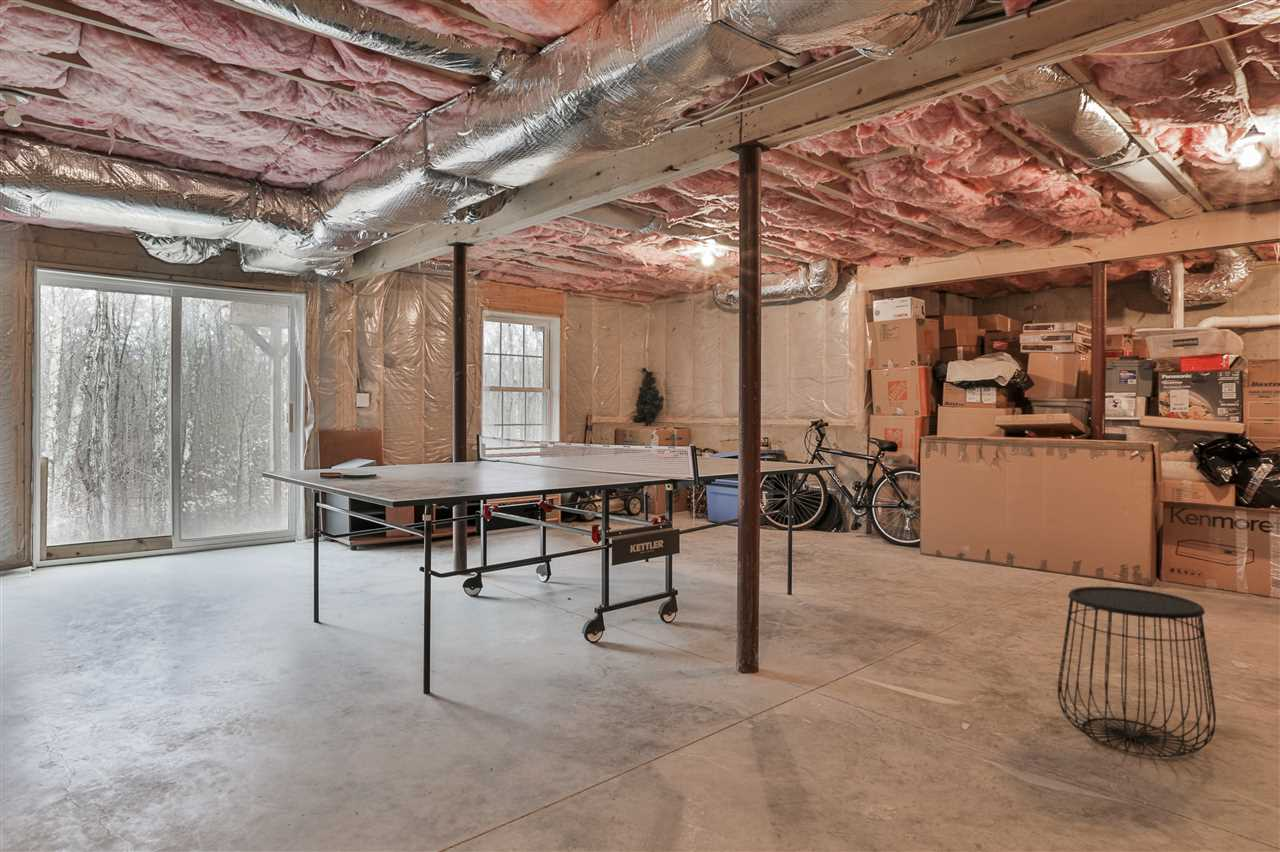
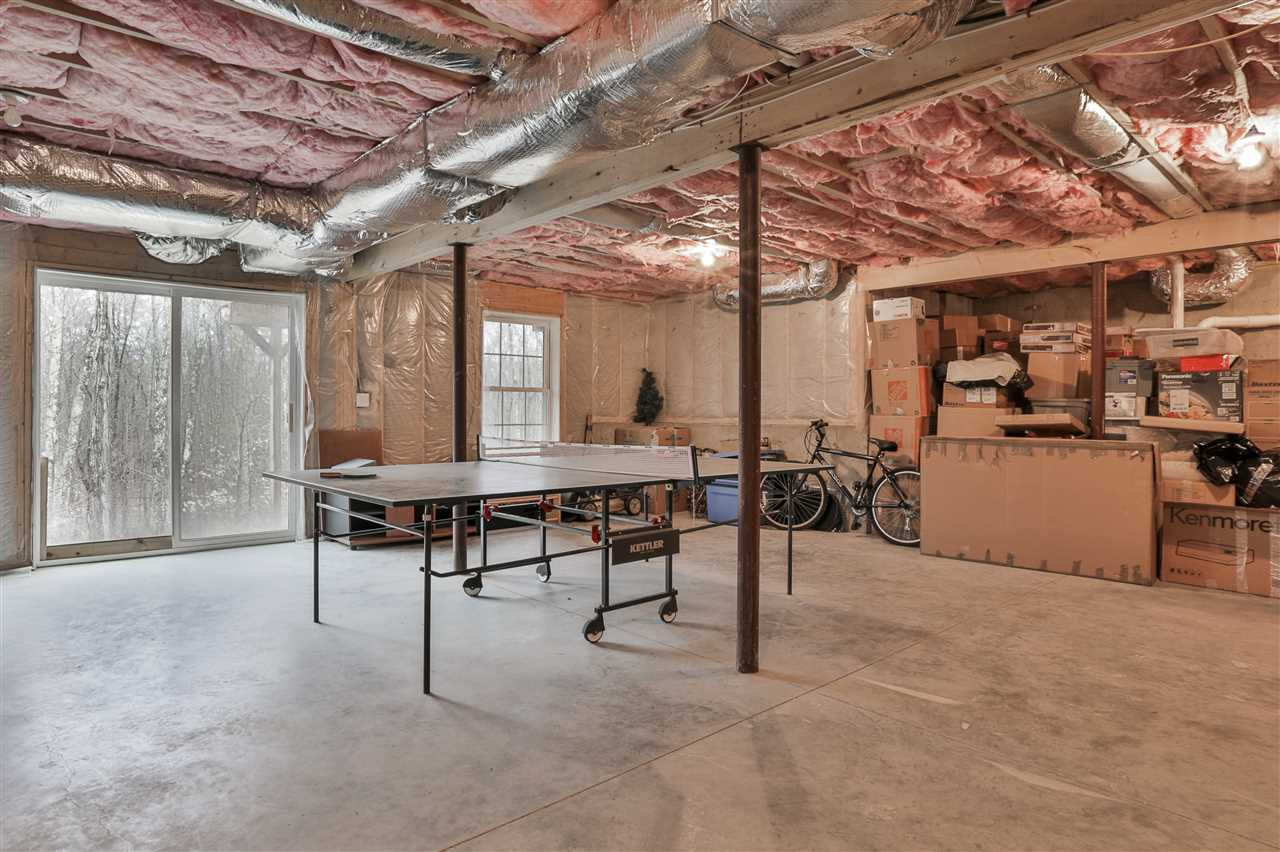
- side table (1126, 668)
